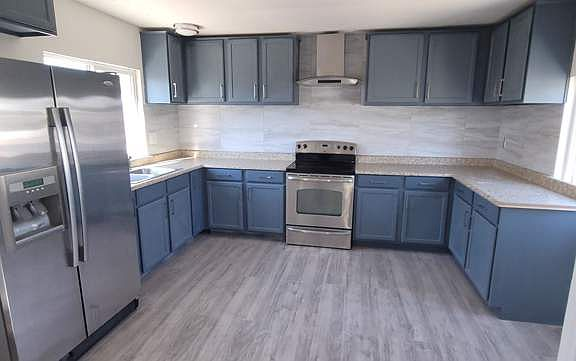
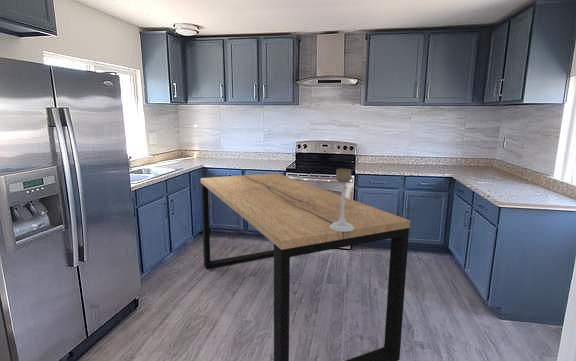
+ candle holder (342, 198)
+ dining table (278, 249)
